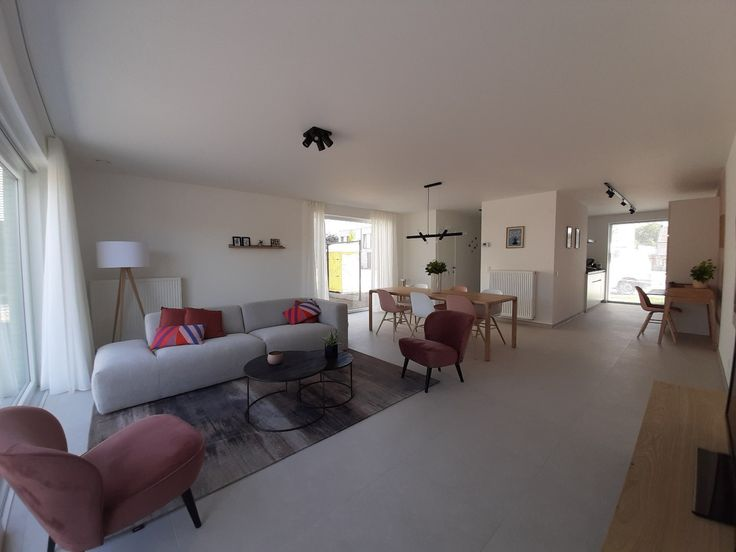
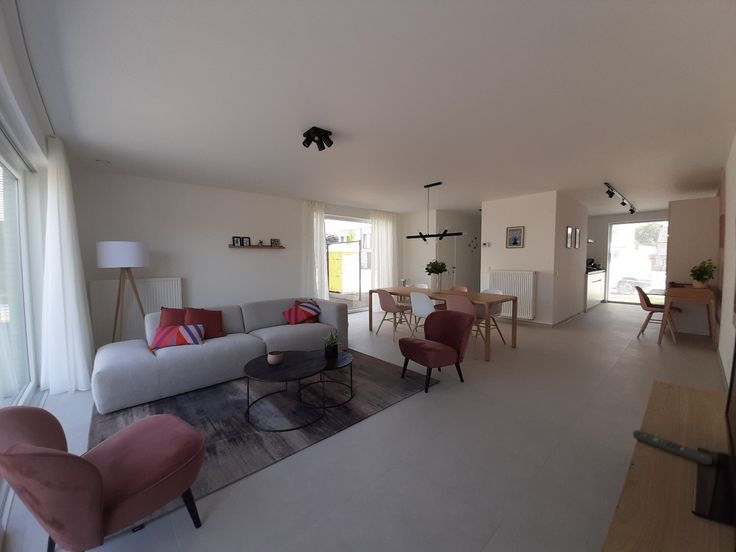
+ remote control (669, 446)
